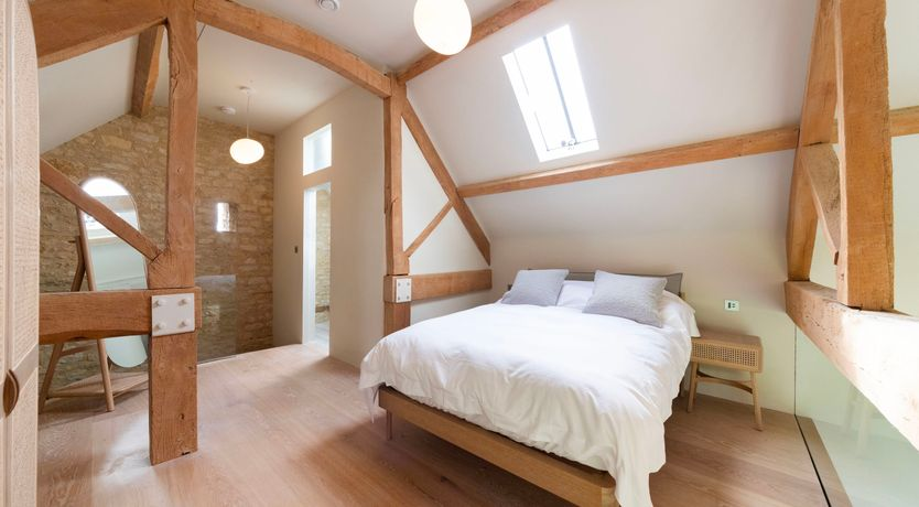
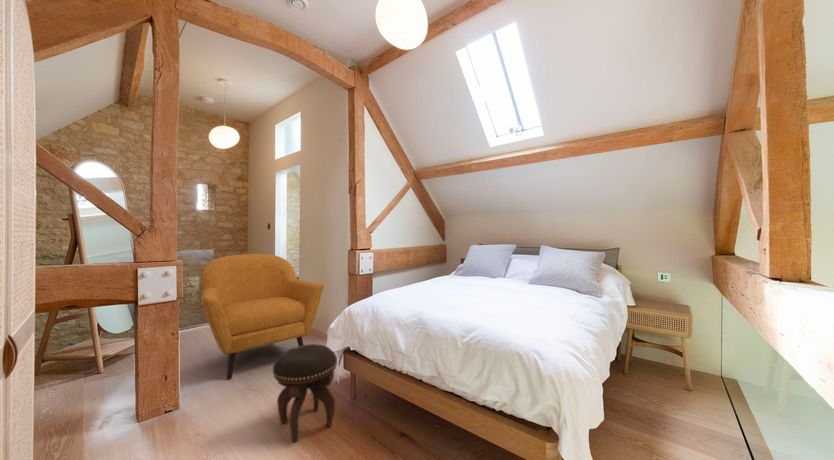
+ footstool (306, 387)
+ armchair (257, 305)
